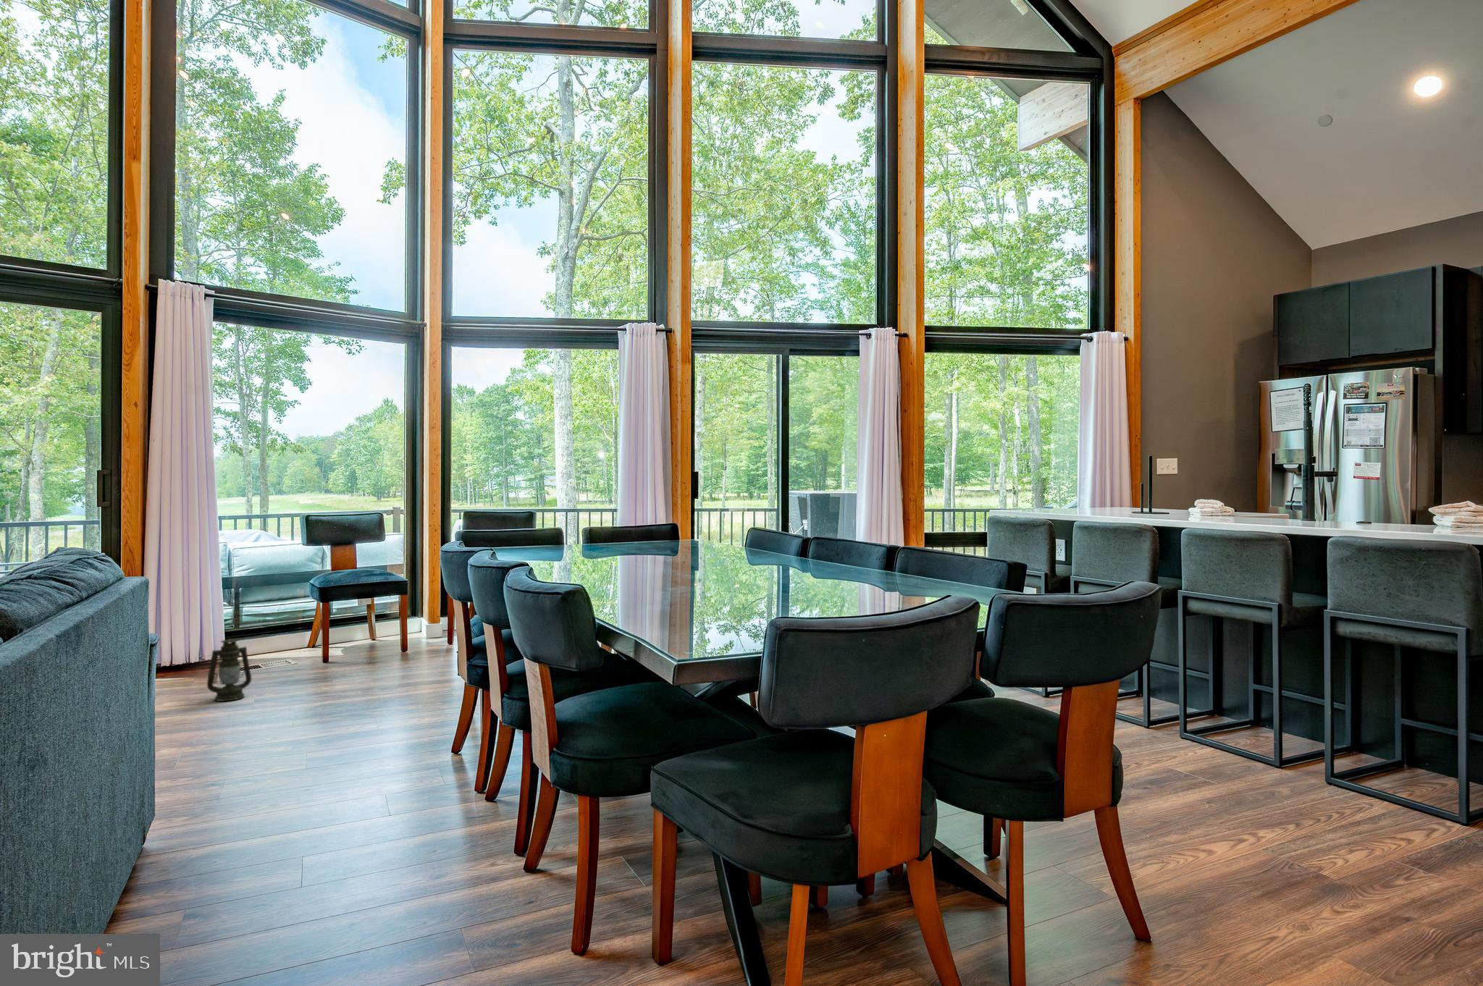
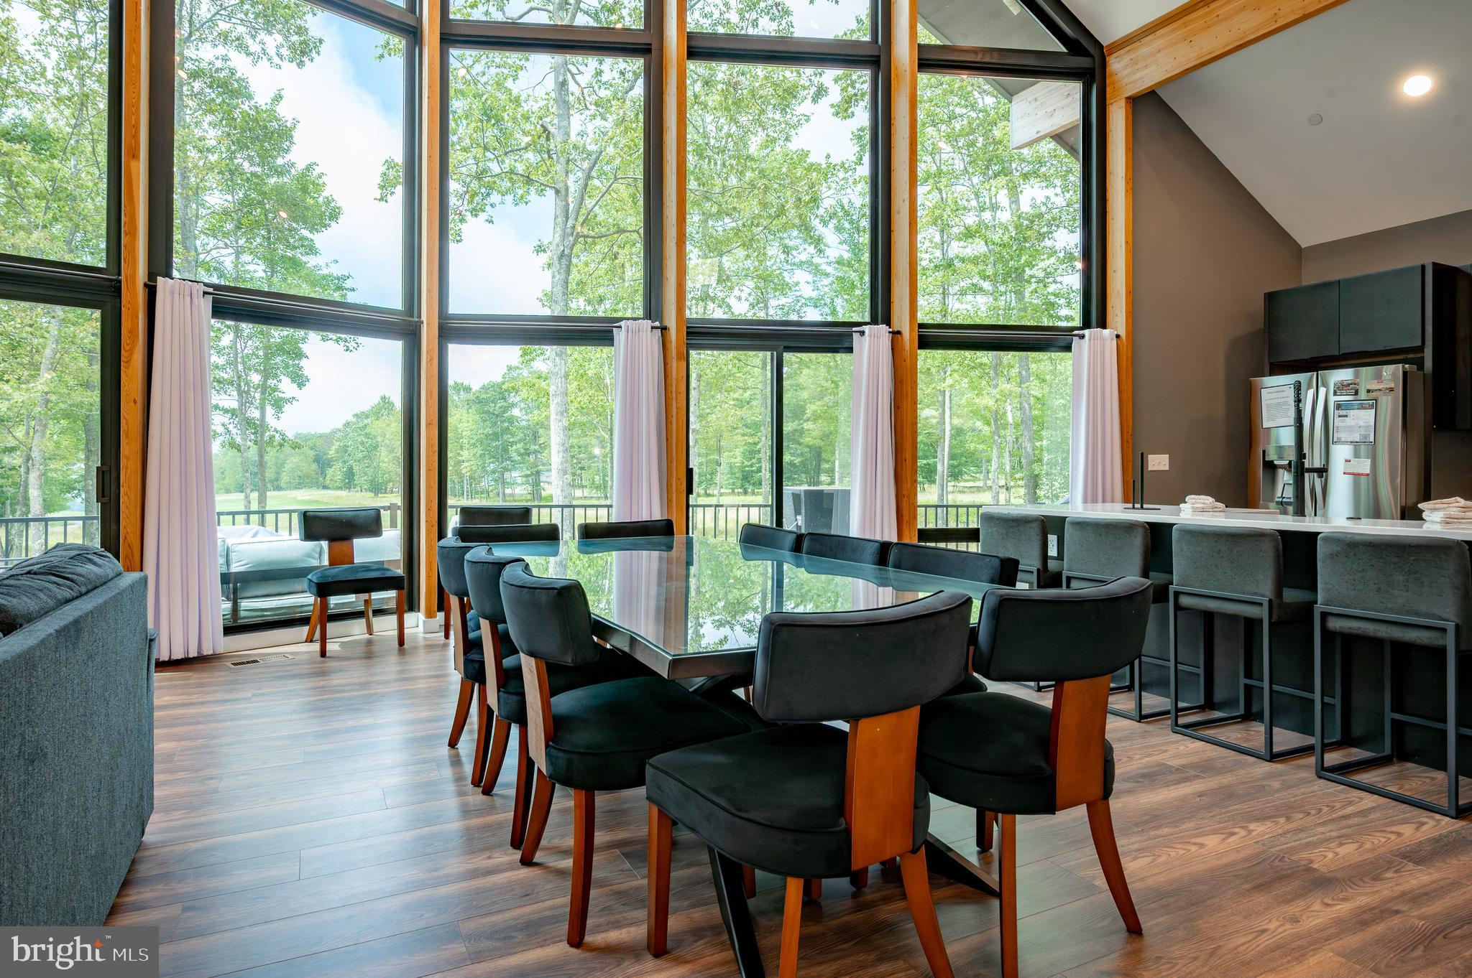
- lantern (229, 668)
